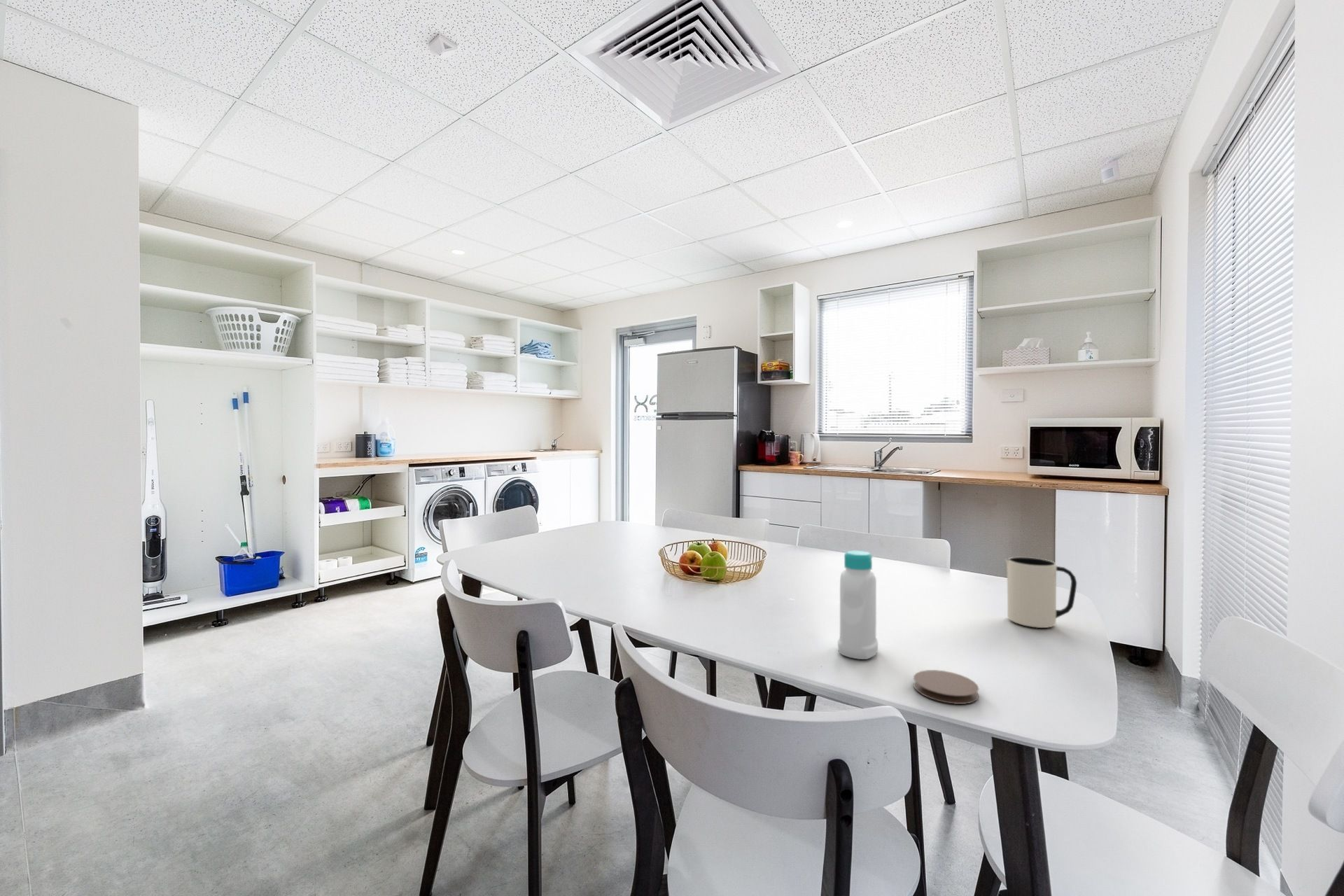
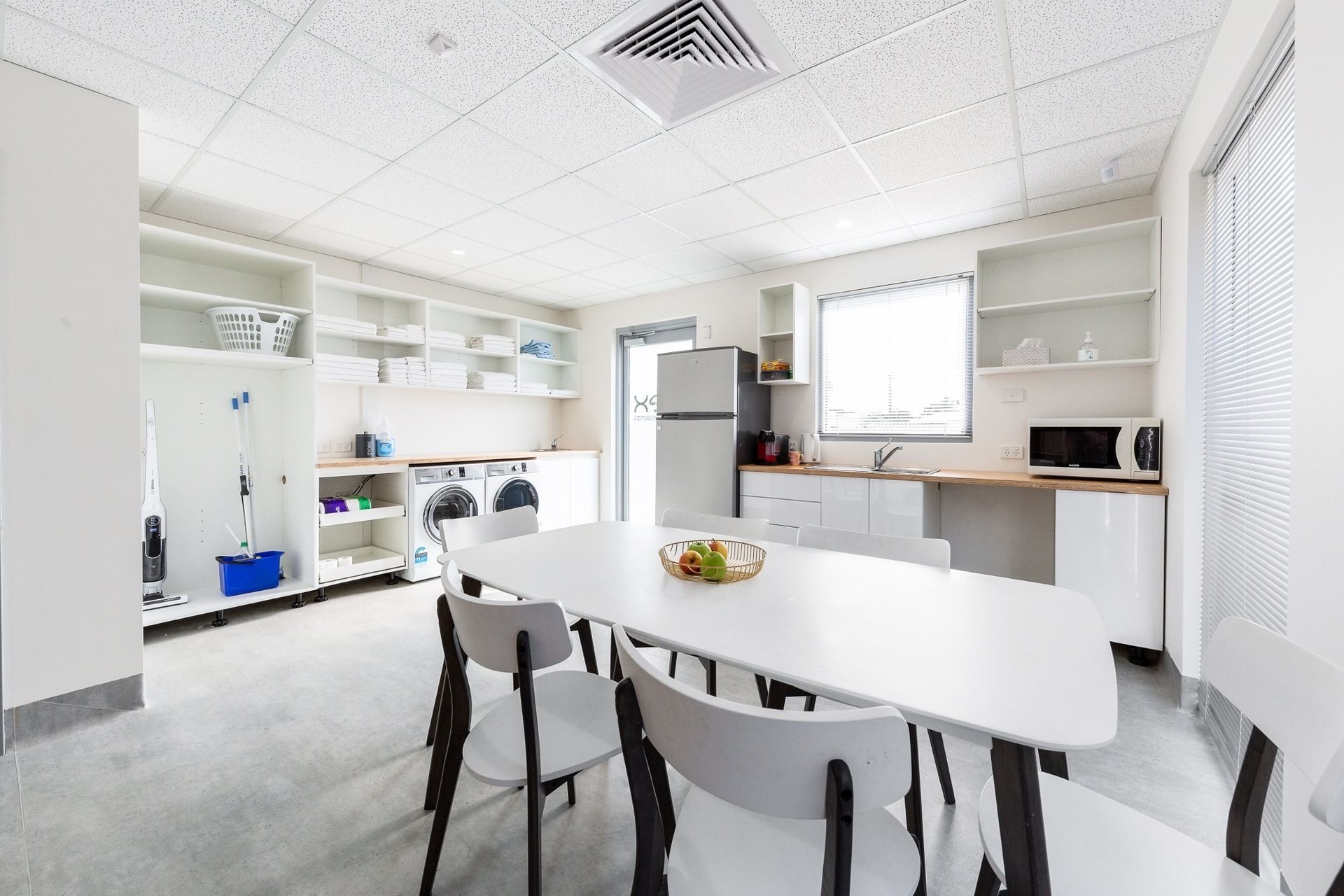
- coaster (945, 686)
- pitcher (1037, 592)
- bottle (858, 602)
